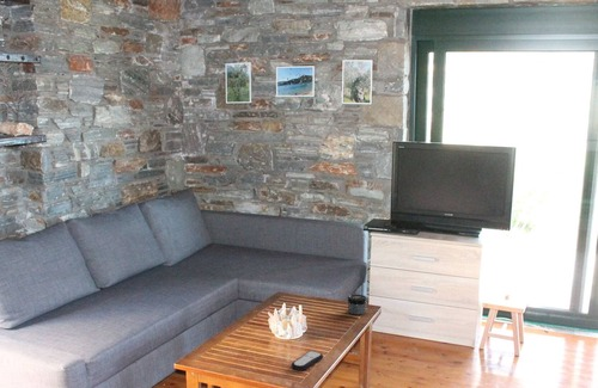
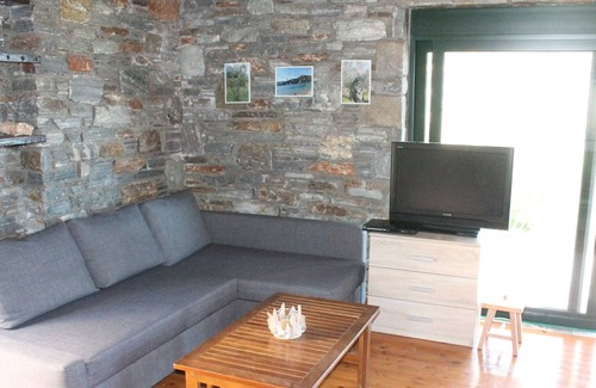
- remote control (306, 359)
- jar (356, 304)
